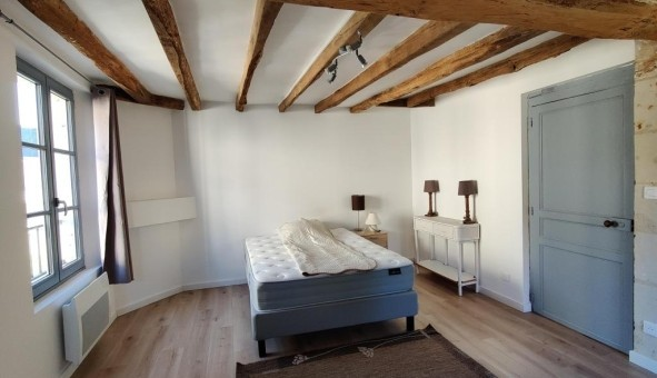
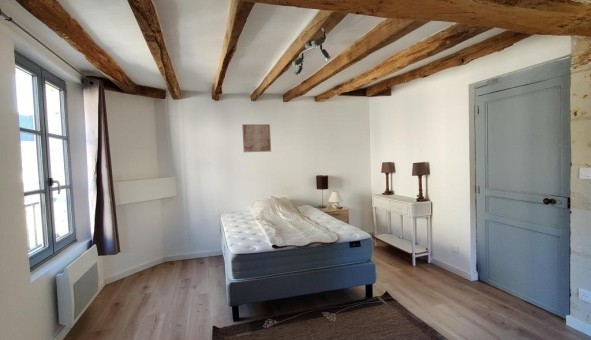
+ wall art (256, 138)
